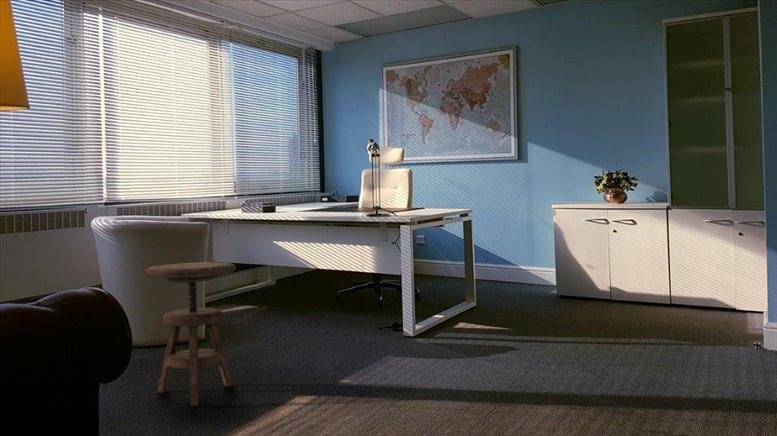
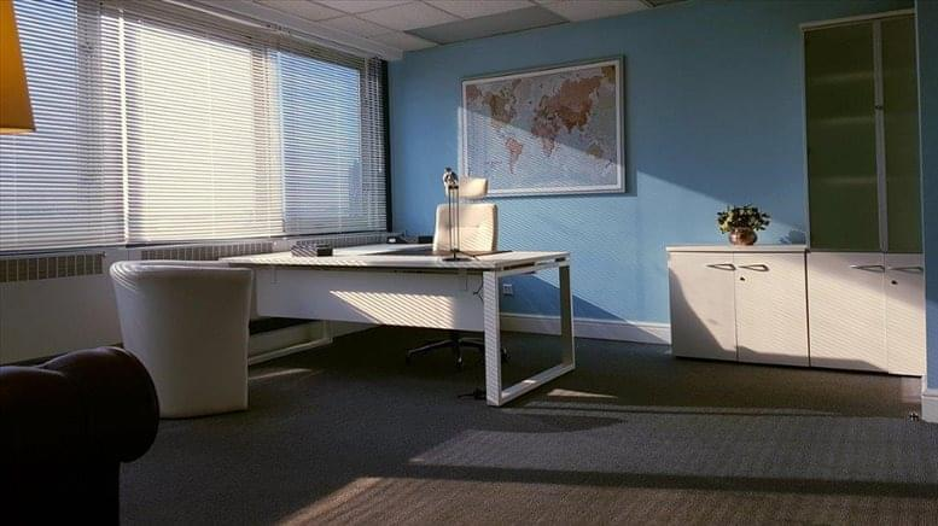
- side table (193, 329)
